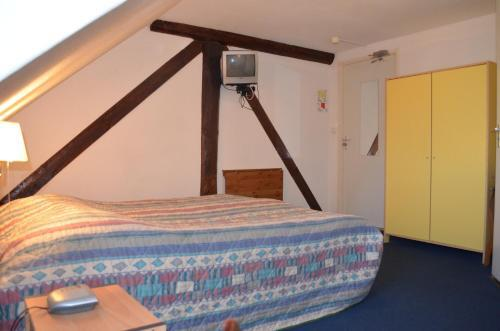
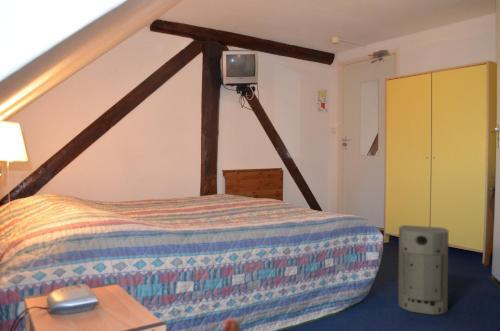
+ fan (422, 267)
